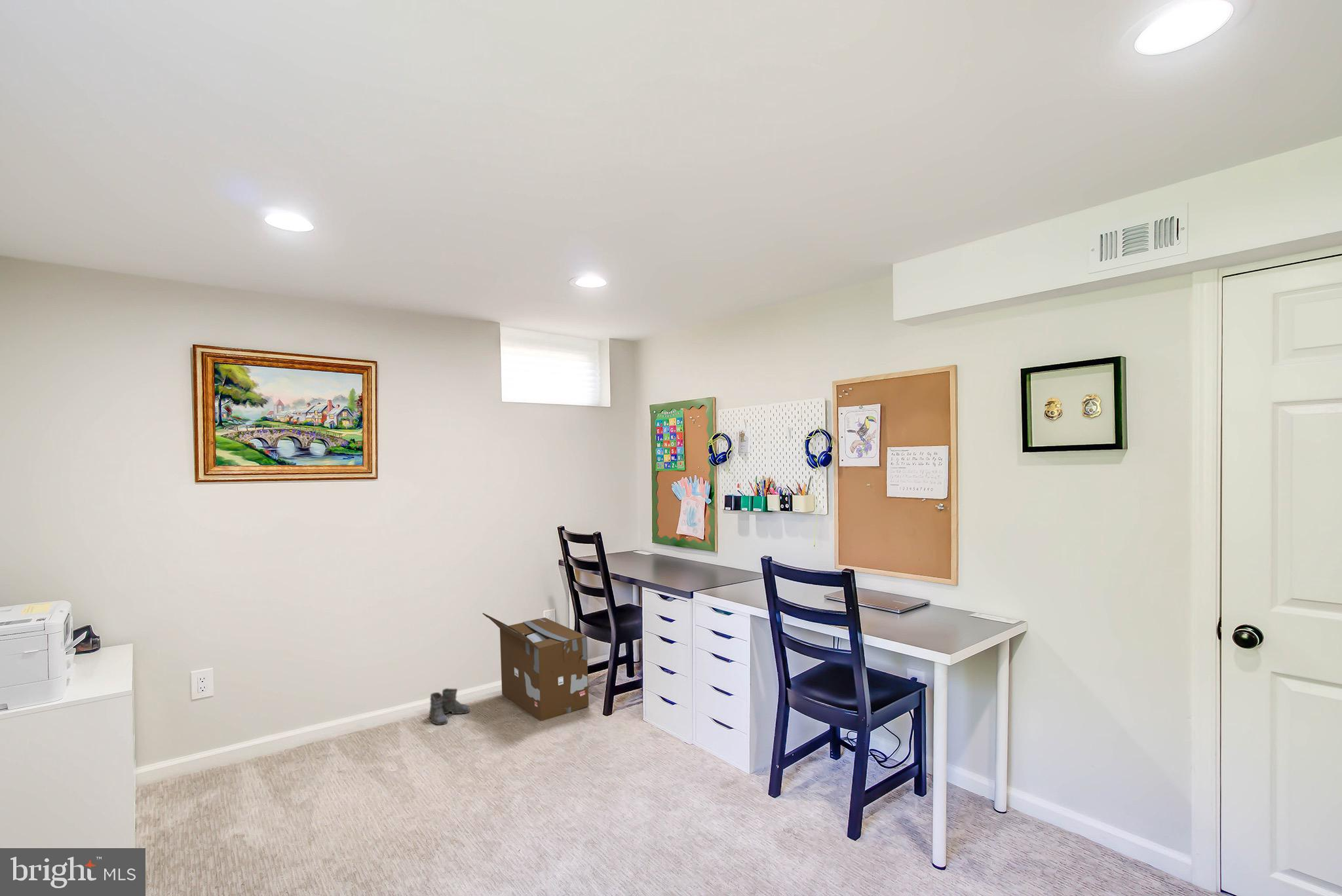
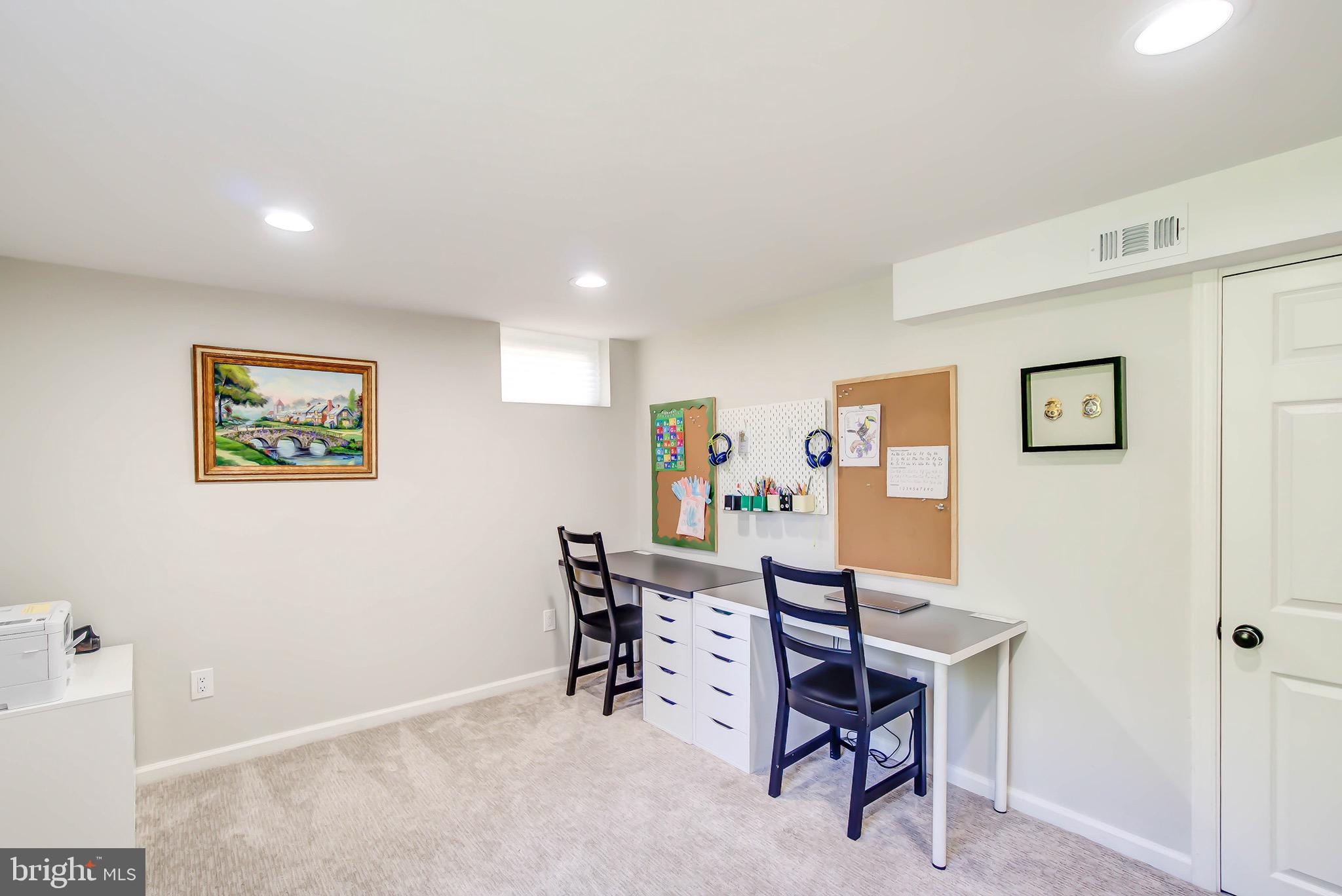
- cardboard box (534, 659)
- boots (446, 705)
